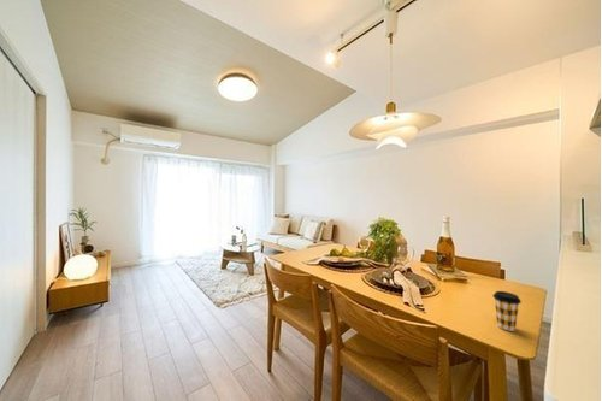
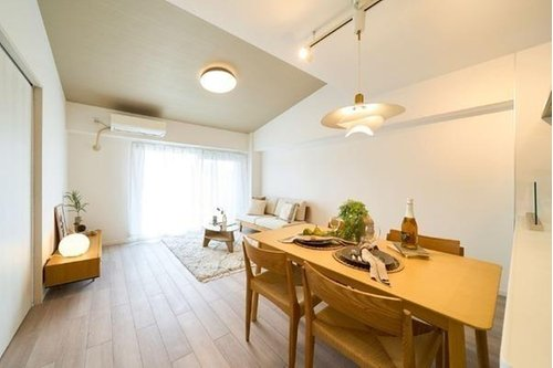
- coffee cup (506, 311)
